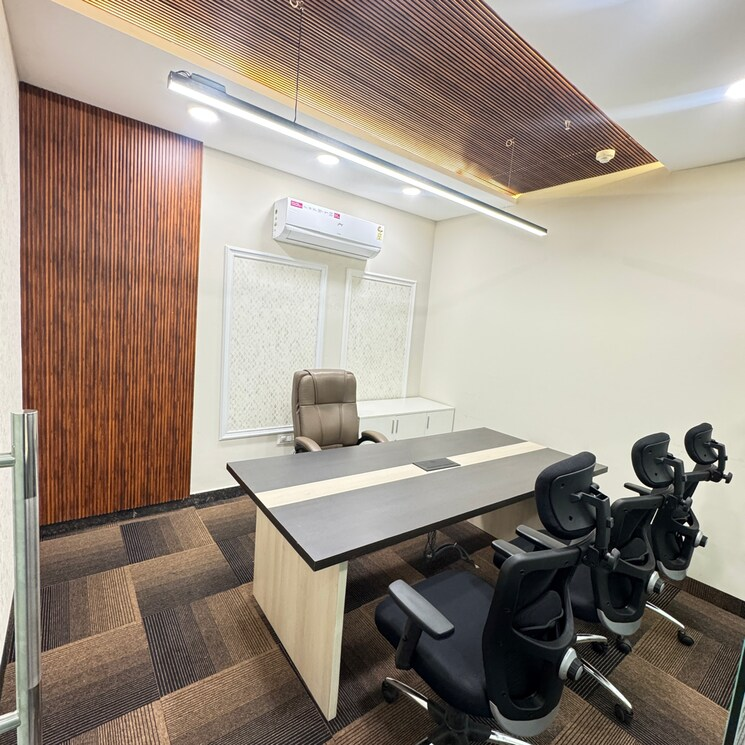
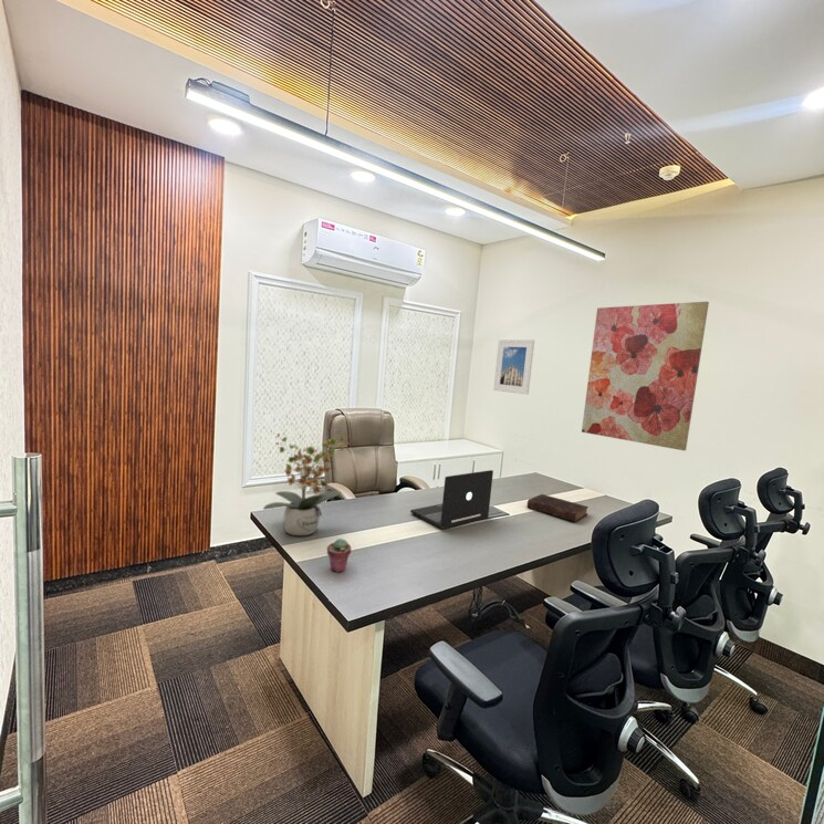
+ laptop (451, 491)
+ wall art (638, 374)
+ book (556, 507)
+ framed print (512, 366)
+ potted succulent (338, 553)
+ potted plant (310, 482)
